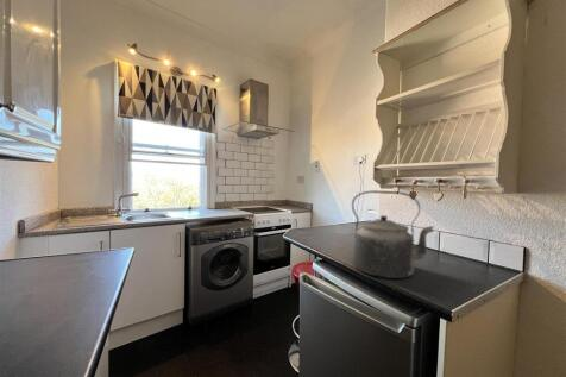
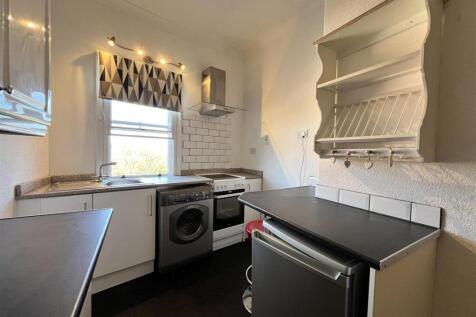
- kettle (389, 230)
